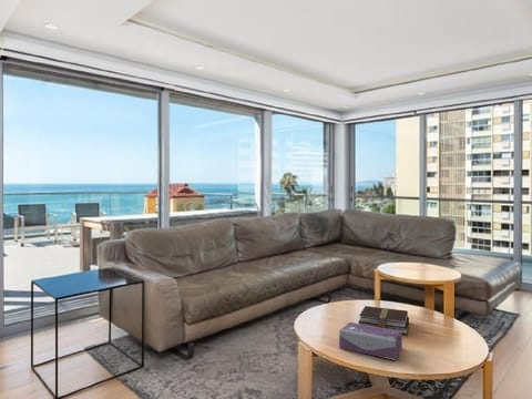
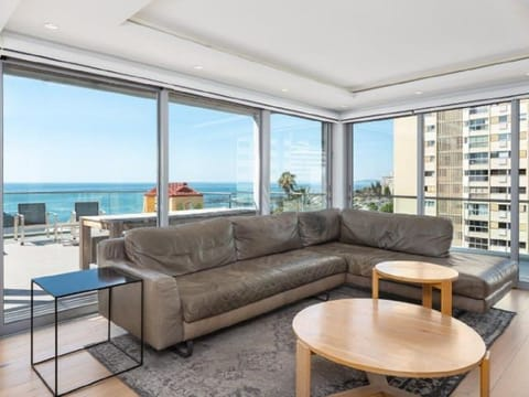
- book (383, 318)
- tissue box (370, 338)
